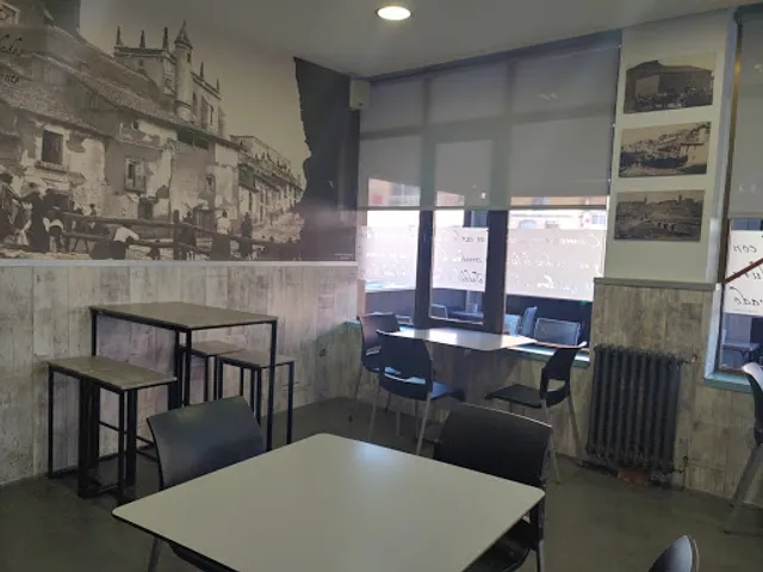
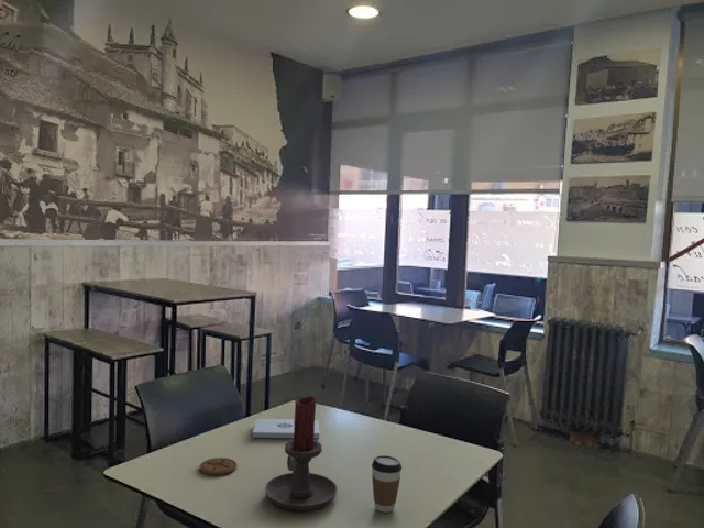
+ notepad (286, 428)
+ candle holder (300, 442)
+ coffee cup (385, 483)
+ coaster (218, 465)
